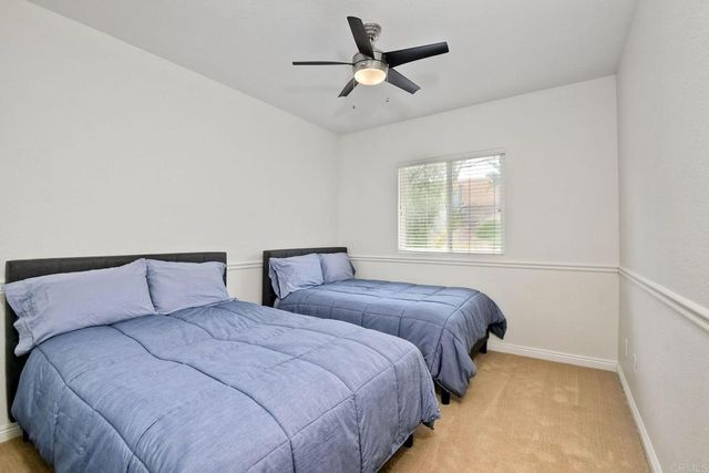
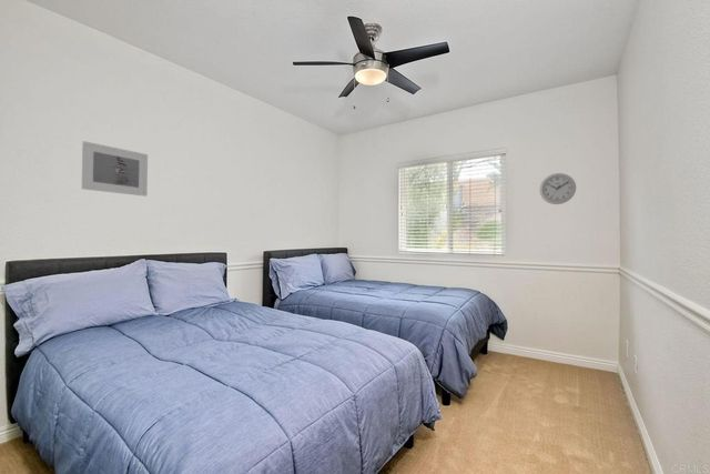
+ wall clock (557, 189)
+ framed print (116, 170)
